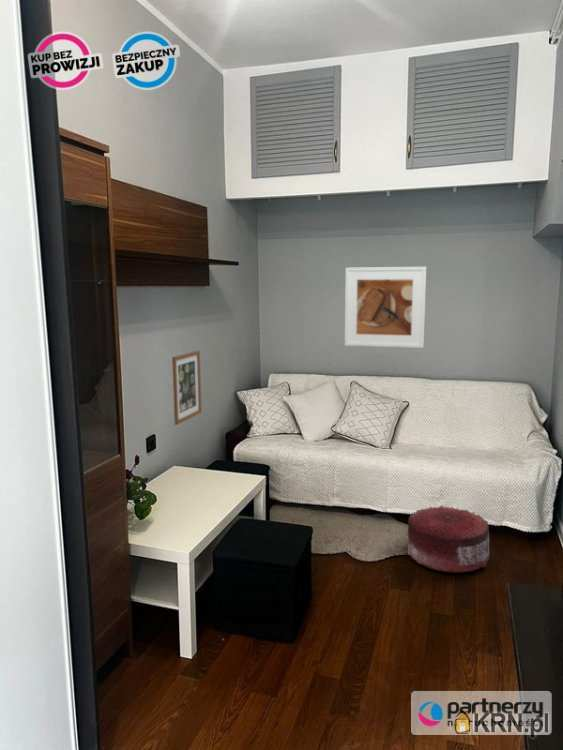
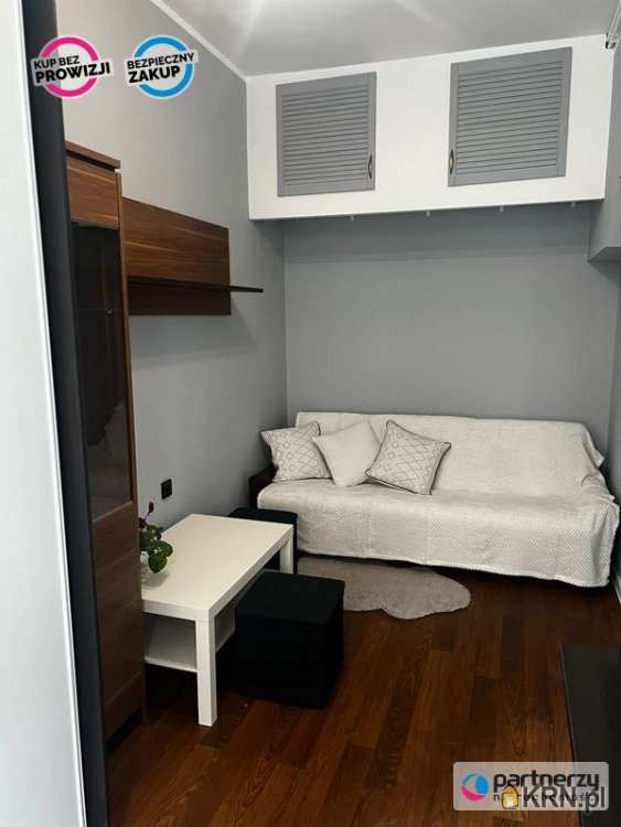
- wall art (187, 386)
- pouf (448, 535)
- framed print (384, 307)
